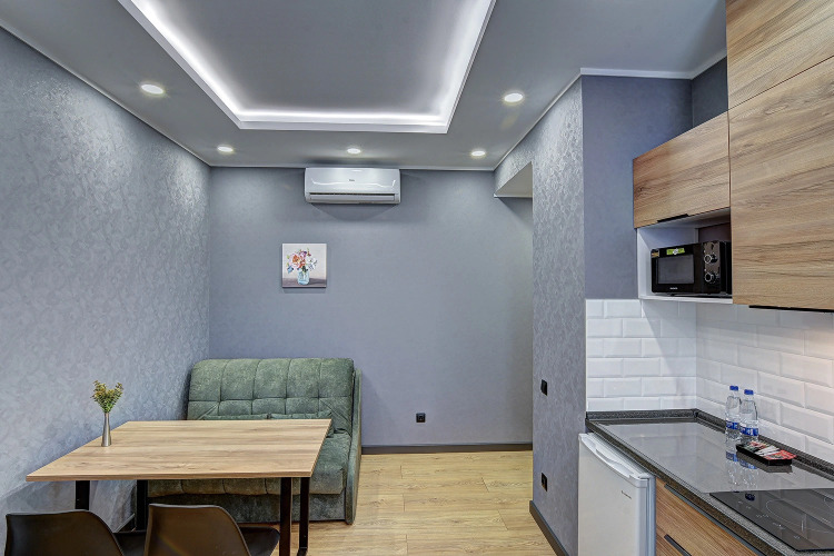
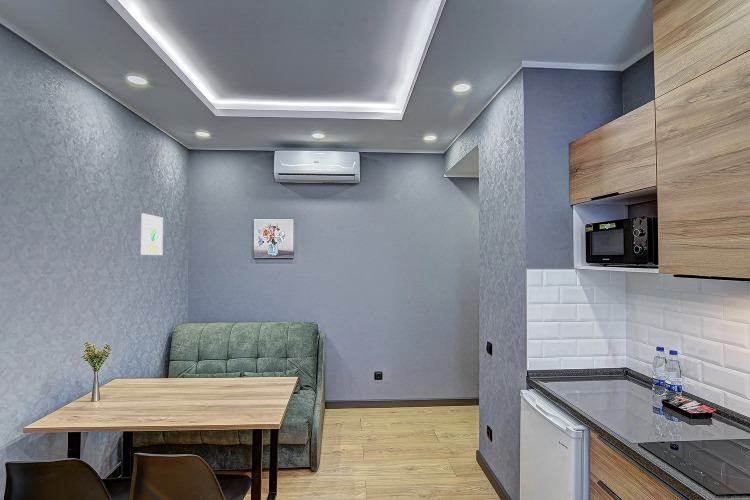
+ wall art (152, 235)
